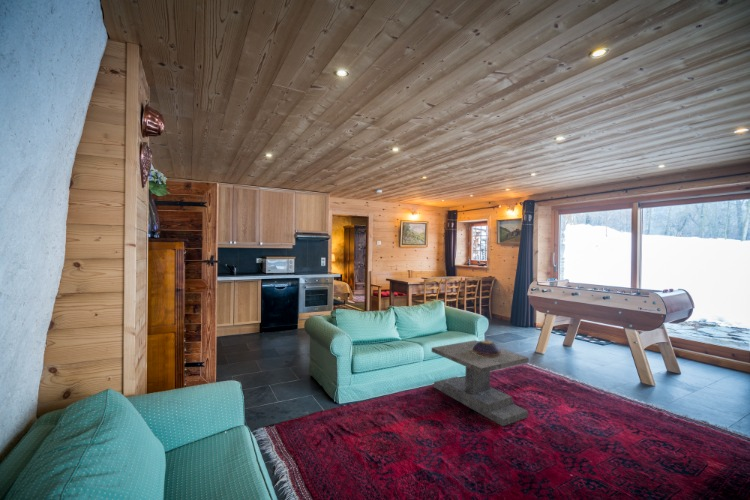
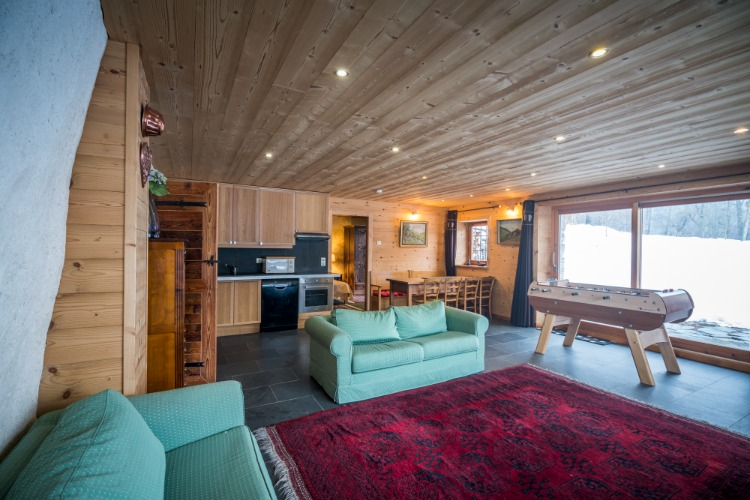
- coffee table (475, 376)
- decorative bowl (486, 346)
